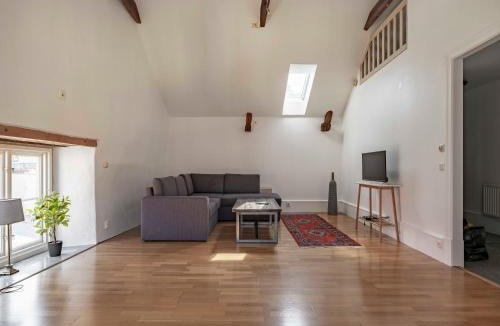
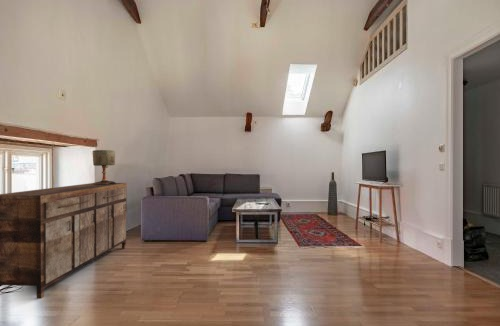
+ sideboard (75, 227)
+ table lamp (104, 166)
